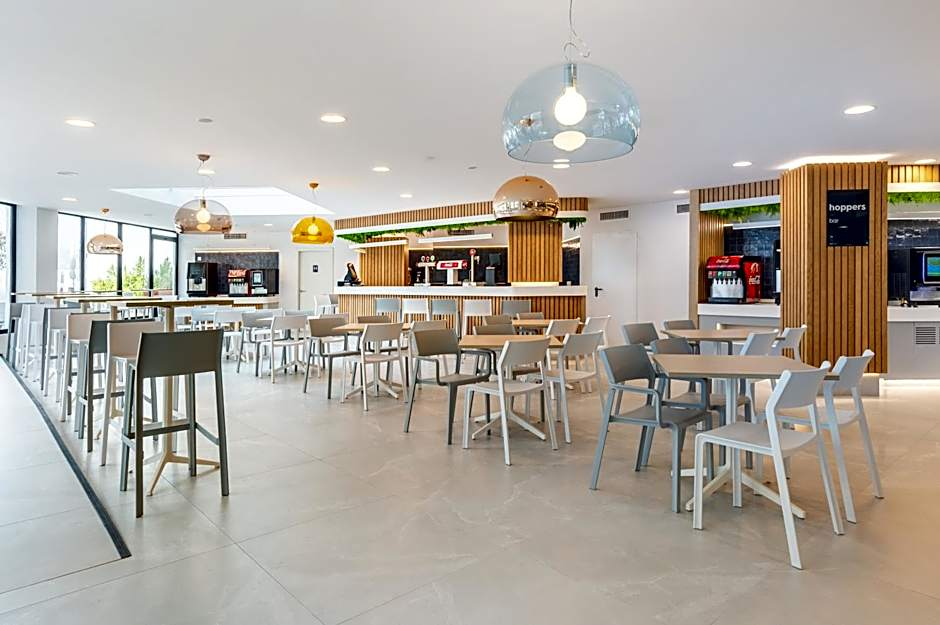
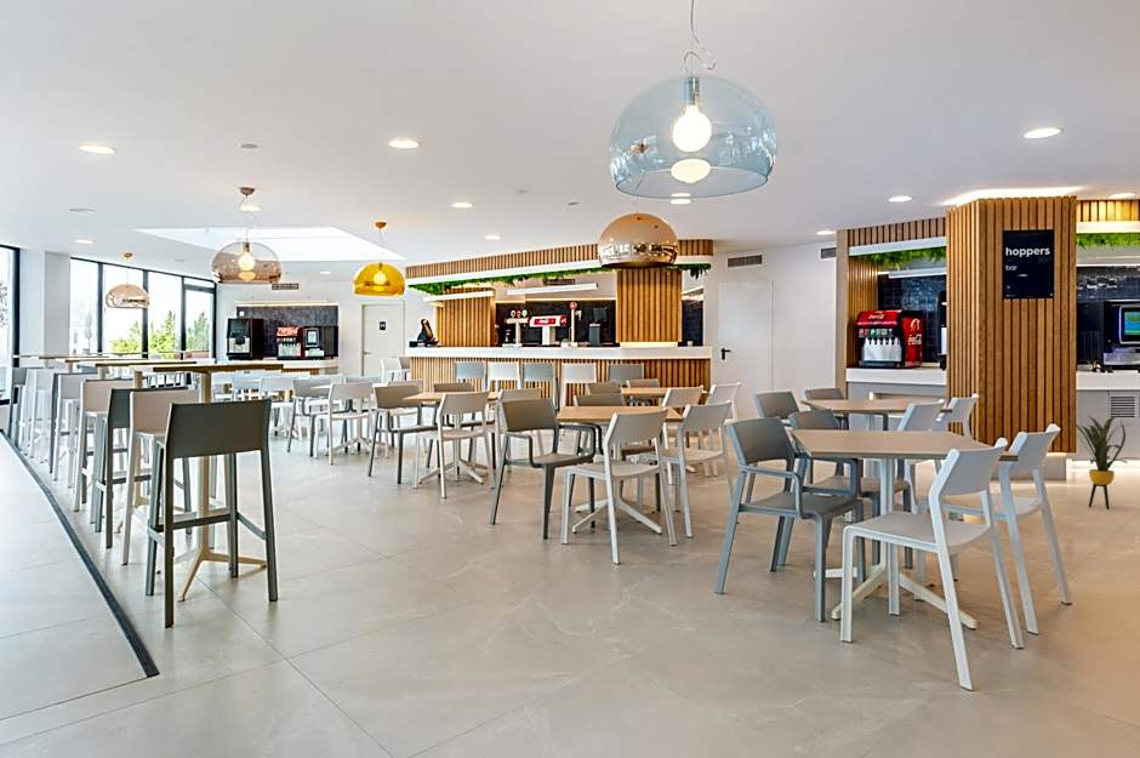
+ house plant (1099, 460)
